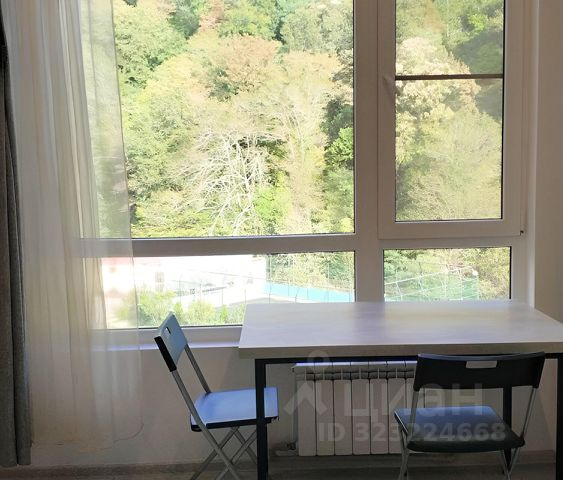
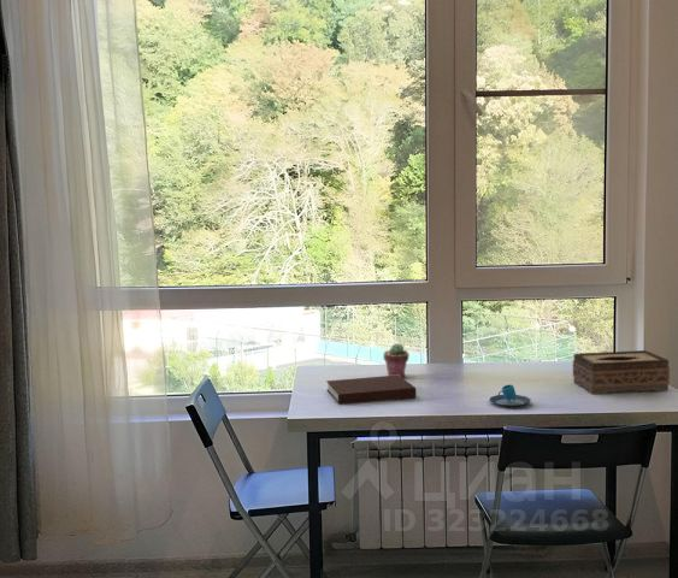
+ potted succulent (396, 359)
+ mug (509, 394)
+ notebook (370, 389)
+ tissue box (619, 371)
